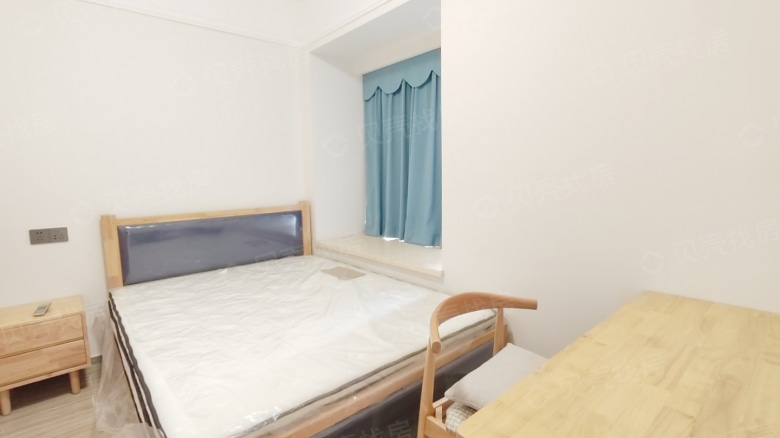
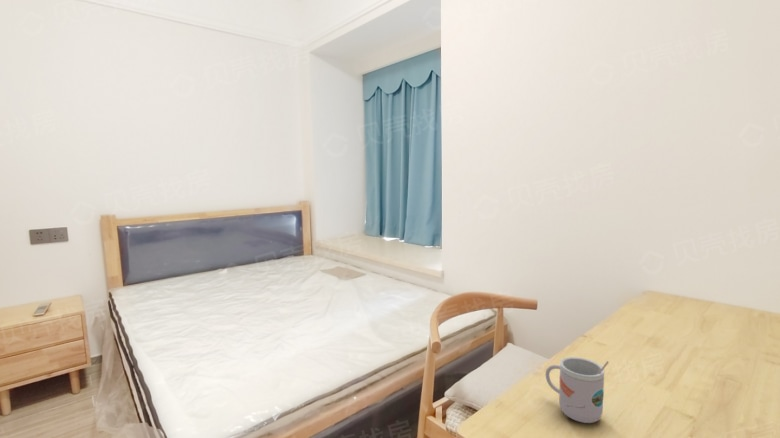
+ mug (574, 381)
